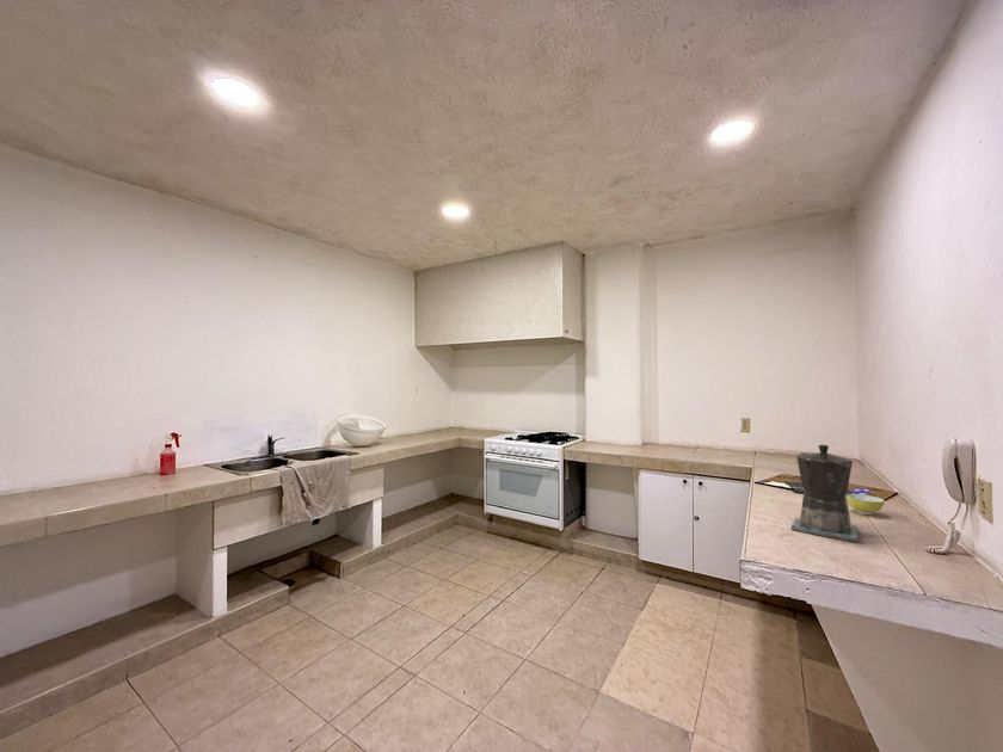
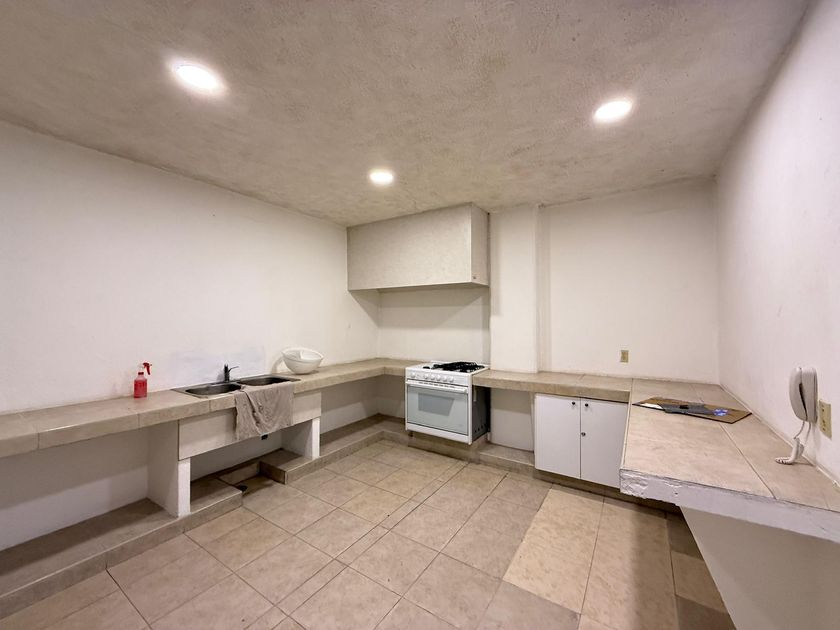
- bowl (864, 505)
- coffee maker (823, 486)
